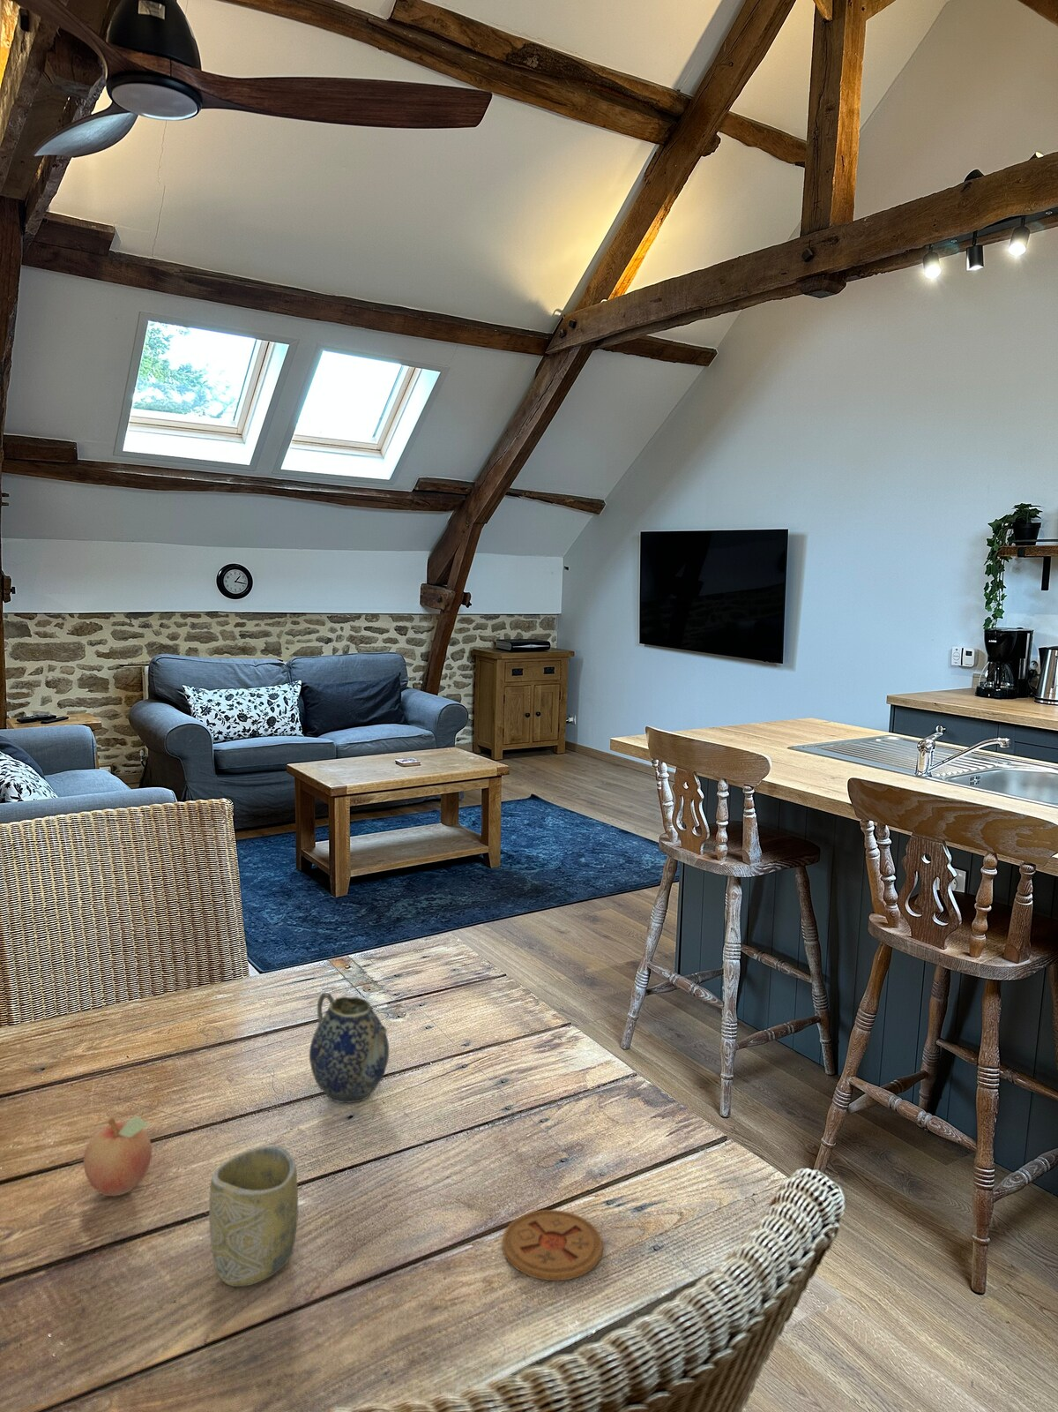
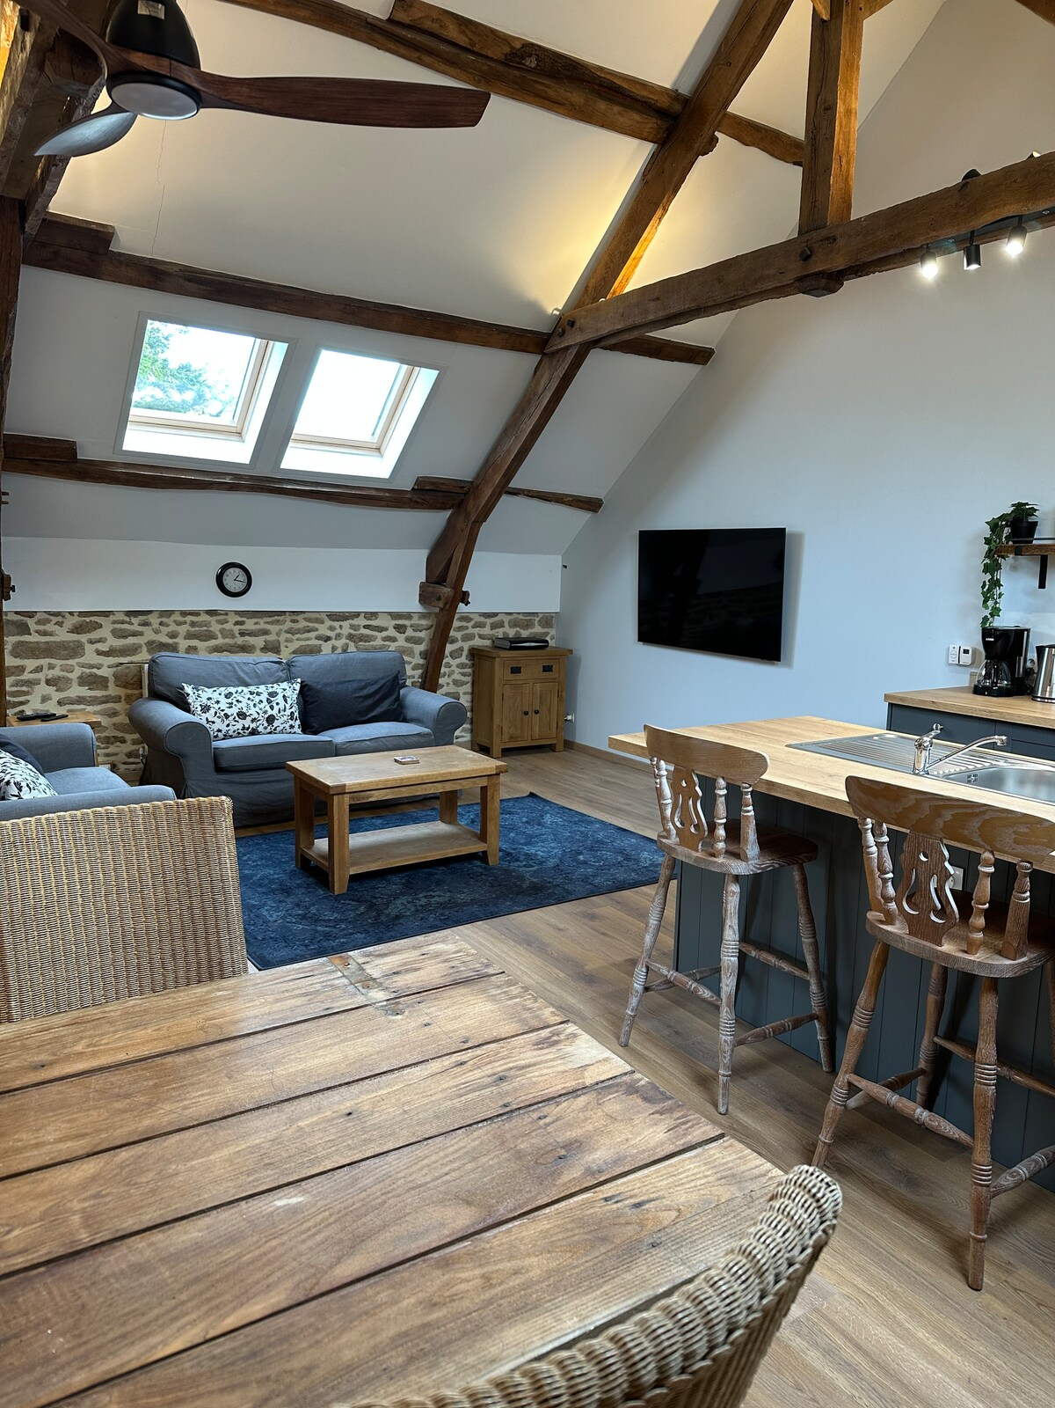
- coaster (552, 1243)
- cup (253, 1214)
- fruit (118, 1153)
- teapot (351, 1046)
